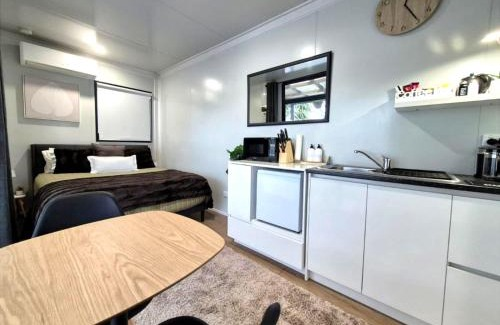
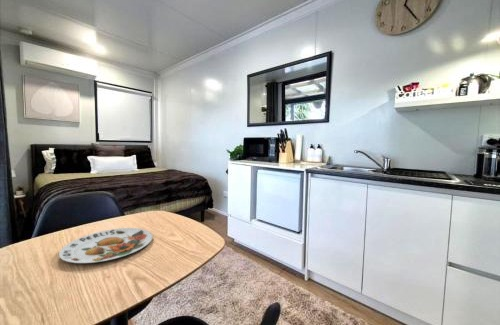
+ plate (110, 243)
